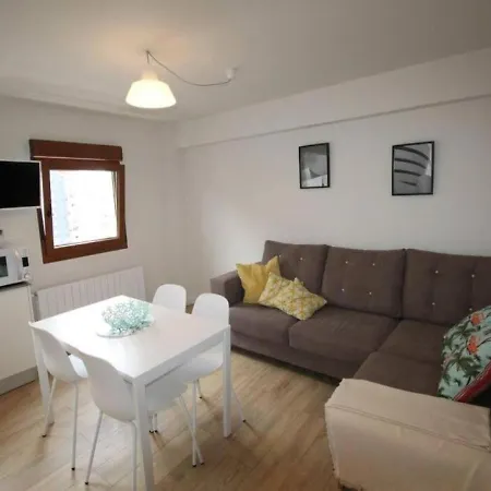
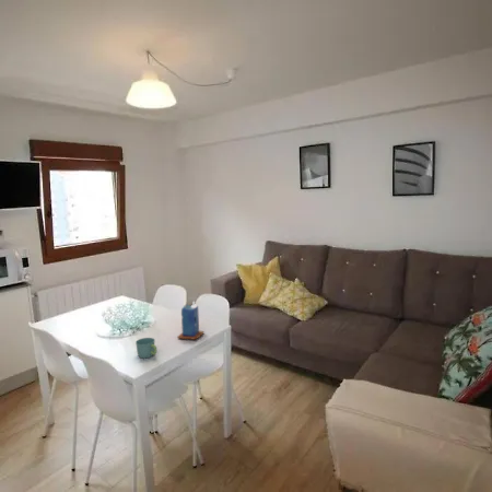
+ candle (189, 318)
+ mug (148, 348)
